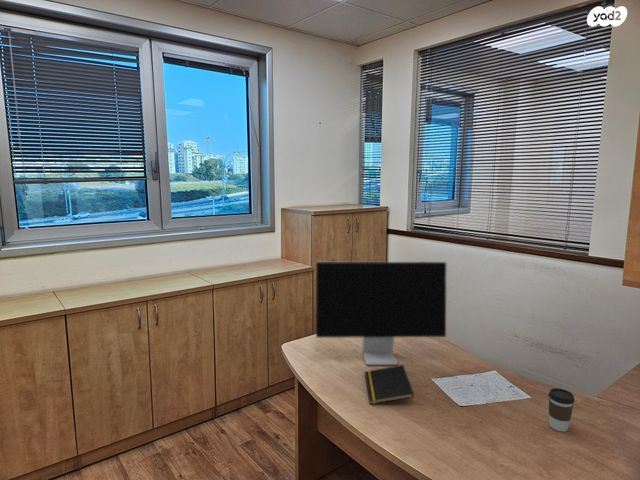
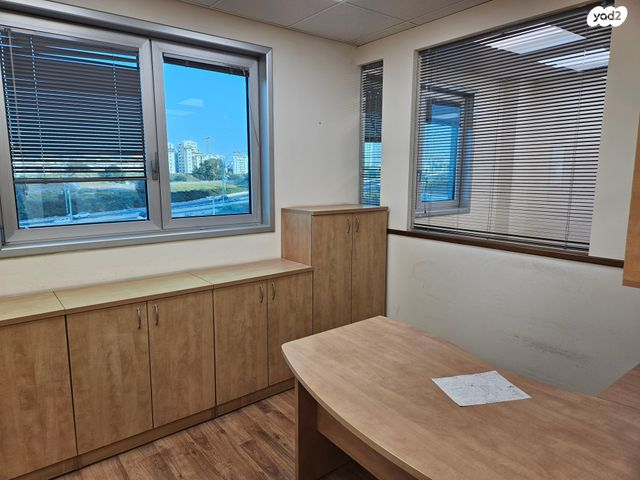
- coffee cup (560, 410)
- notepad (387, 383)
- computer monitor (379, 309)
